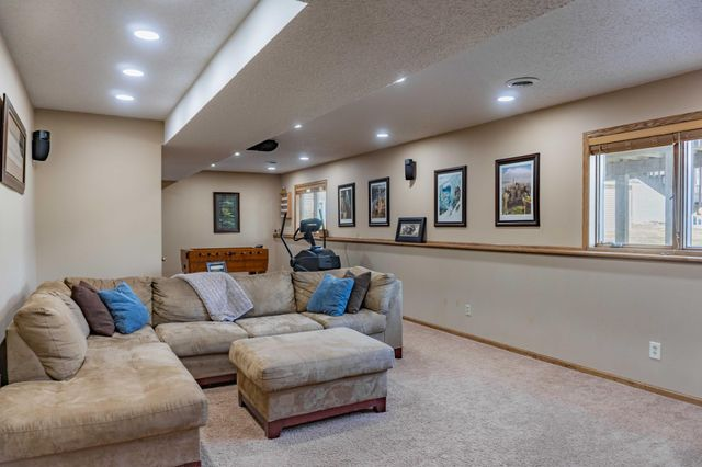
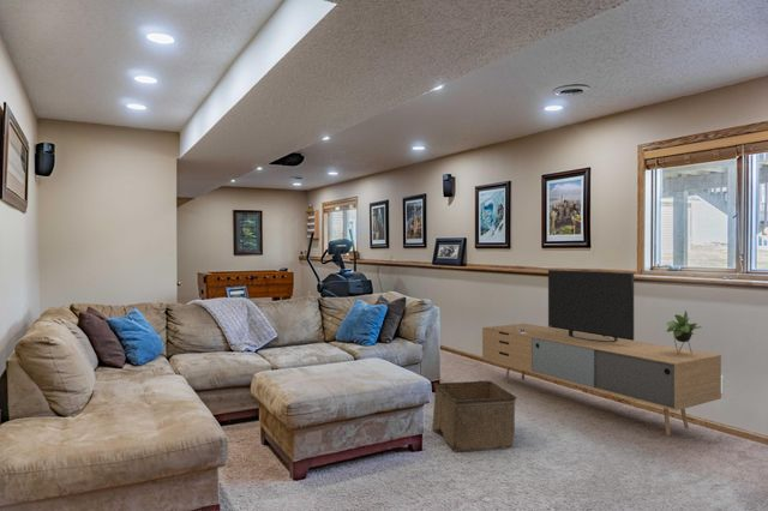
+ media console (583, 336)
+ storage bin (472, 413)
